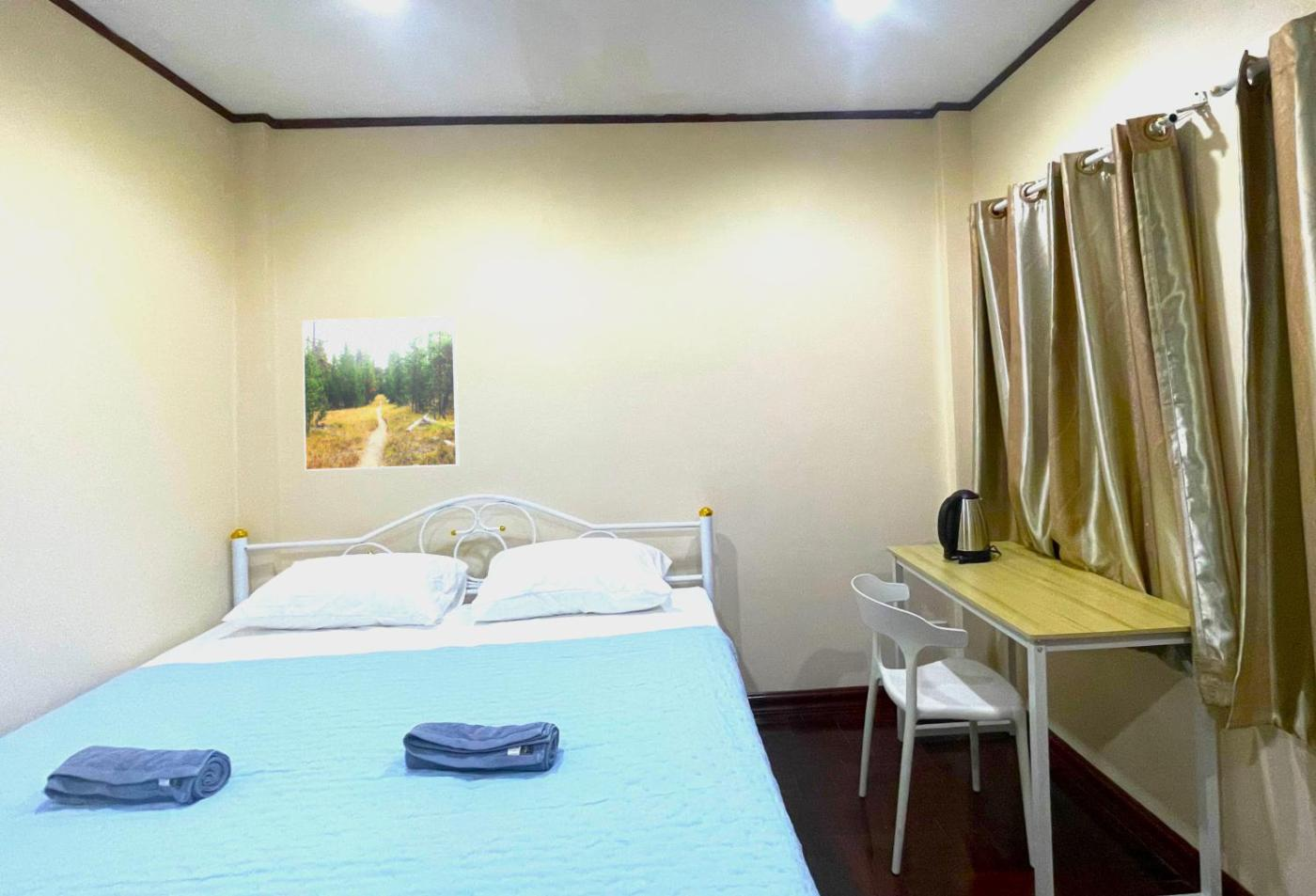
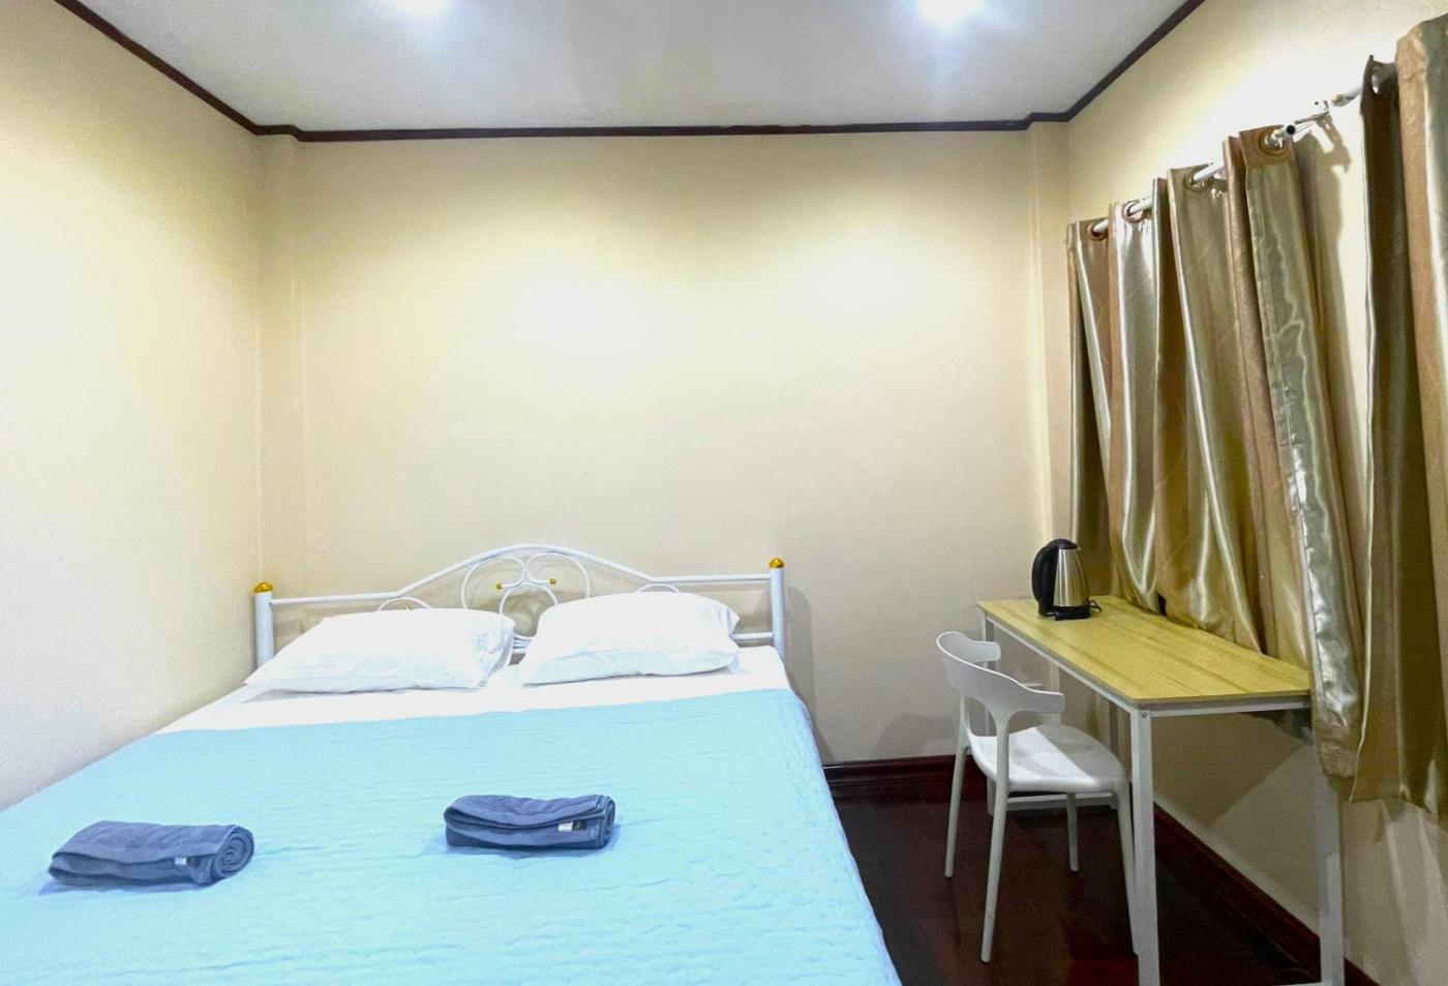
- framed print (381, 393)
